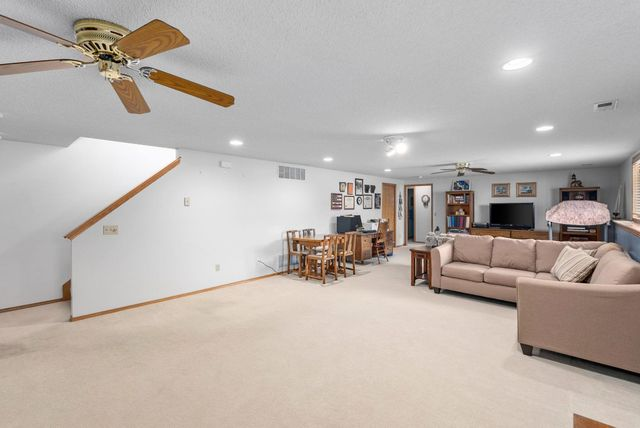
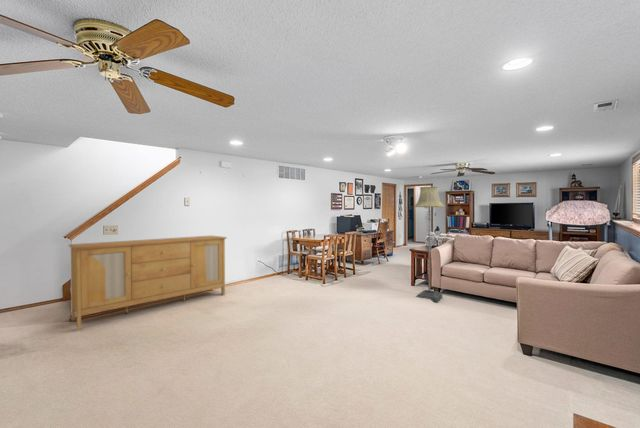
+ sideboard (157, 273)
+ floor lamp (429, 242)
